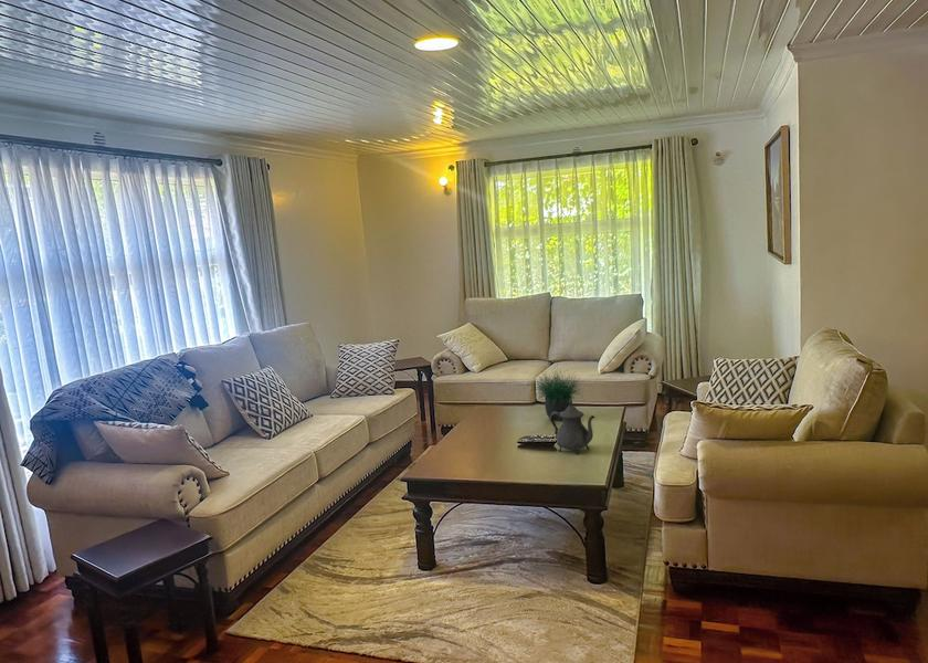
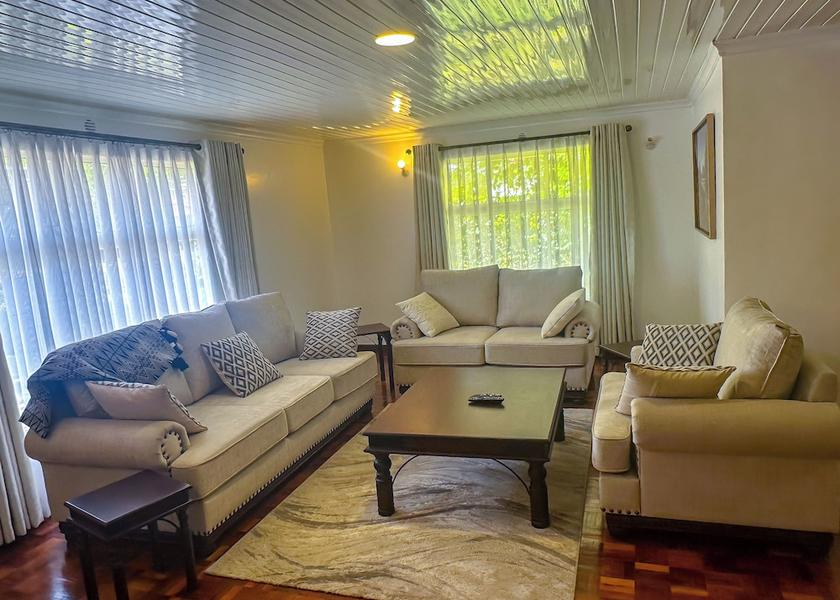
- potted plant (557, 388)
- teapot (571, 423)
